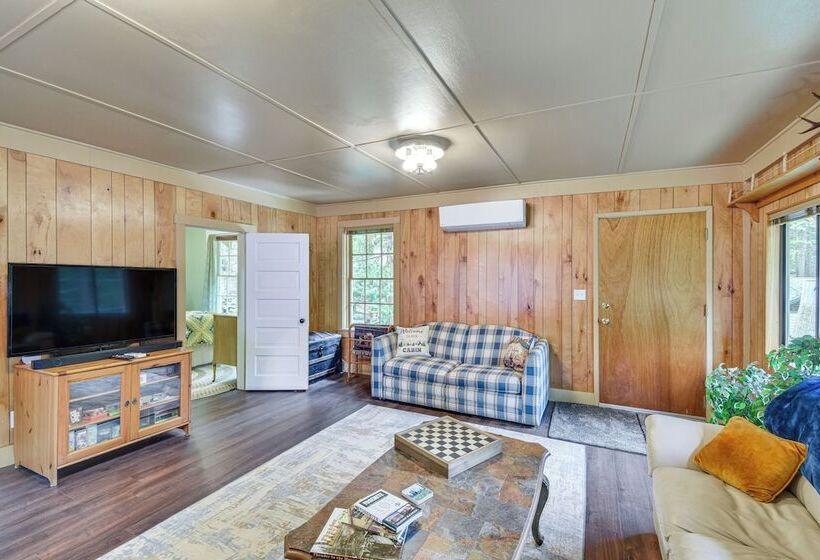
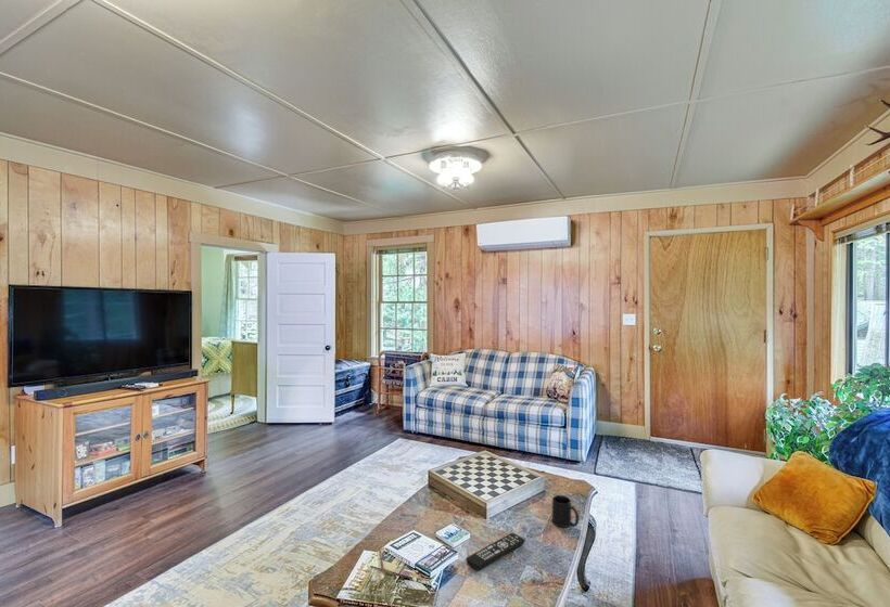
+ remote control (496, 551)
+ mug (565, 513)
